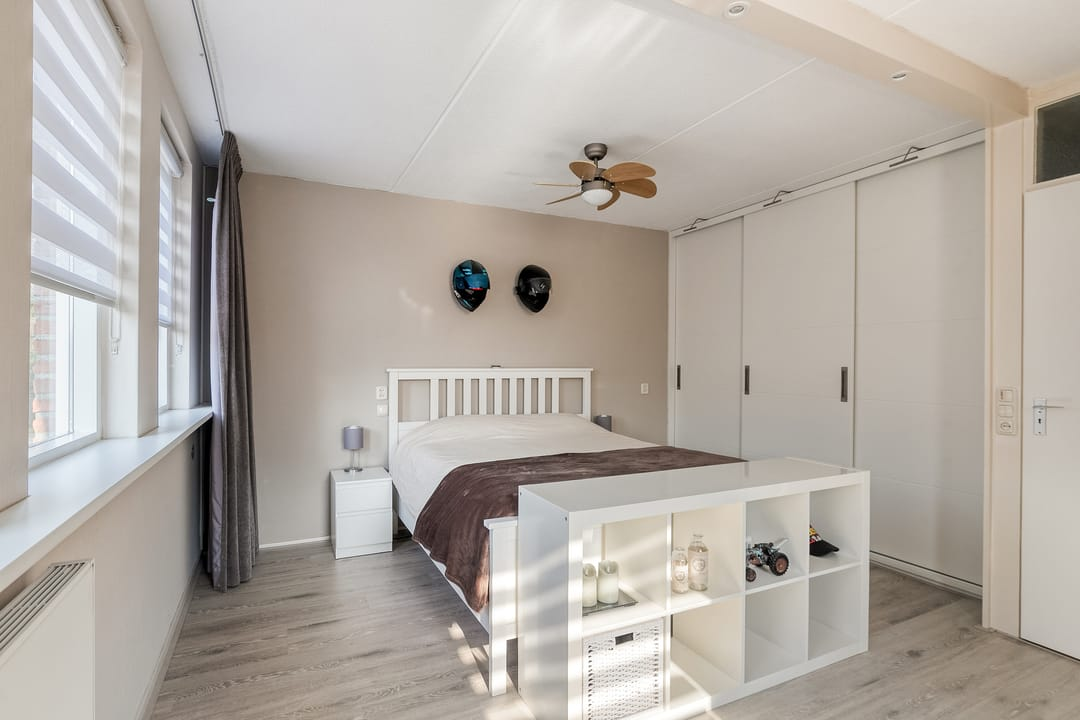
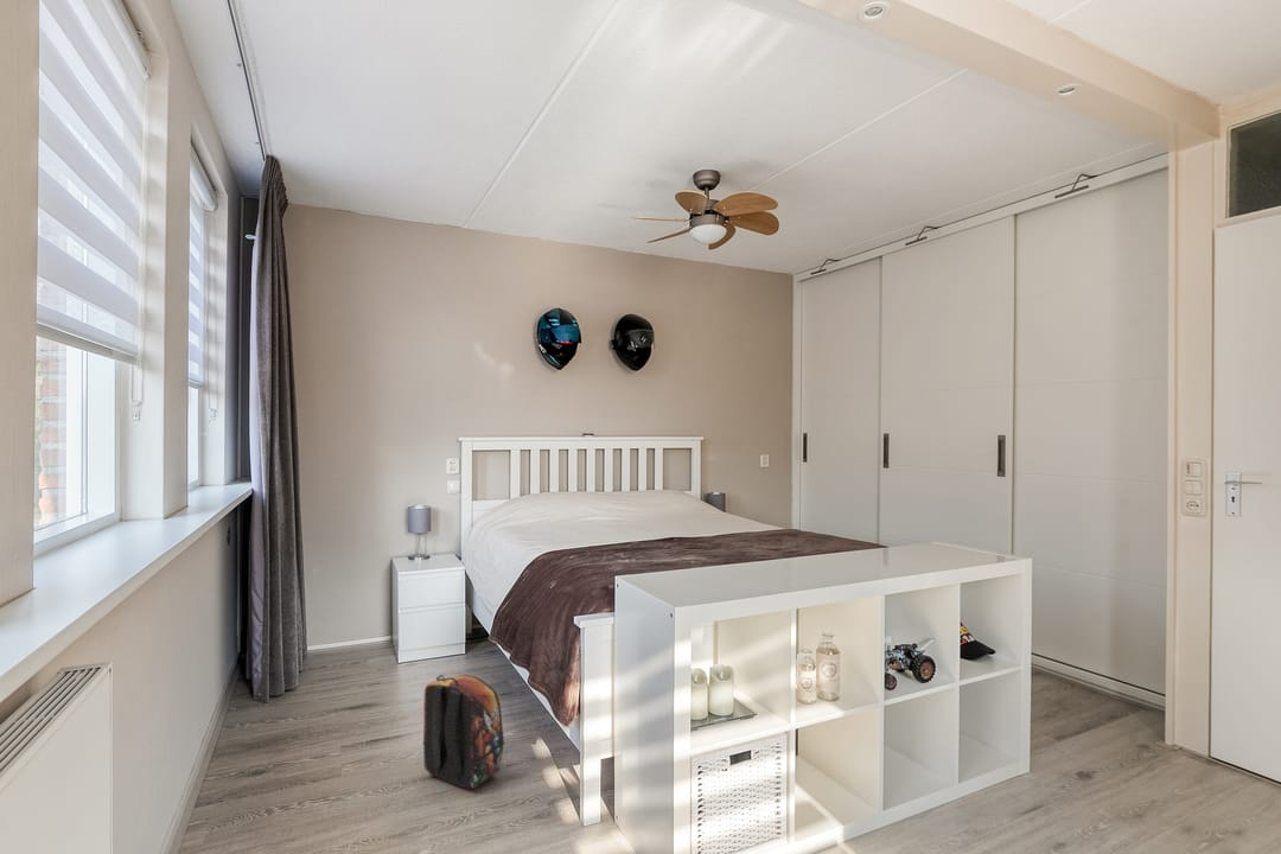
+ backpack (460, 722)
